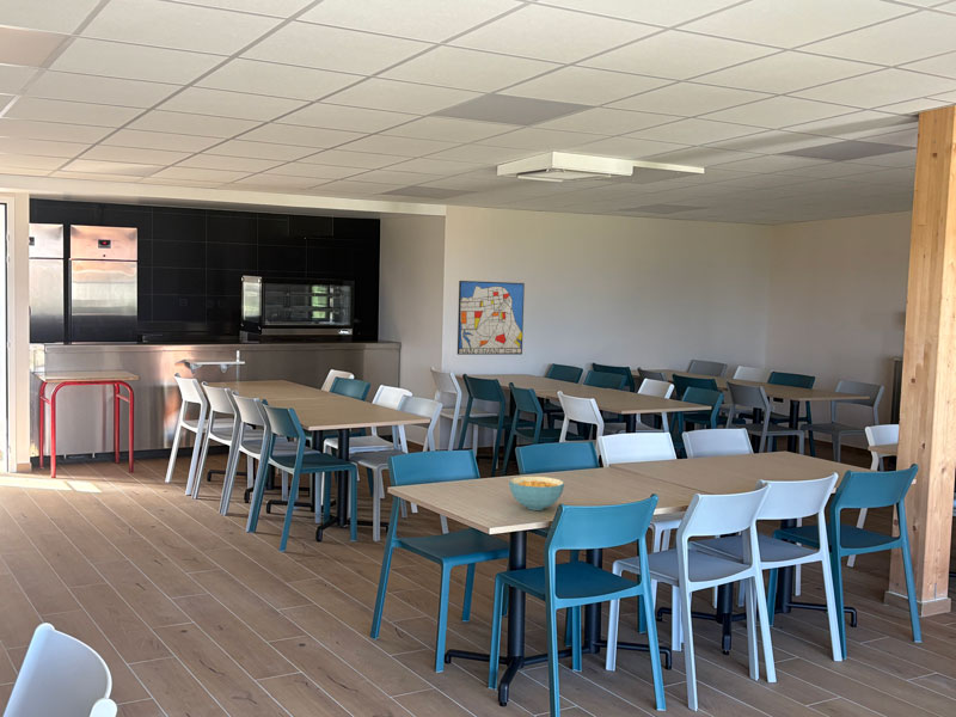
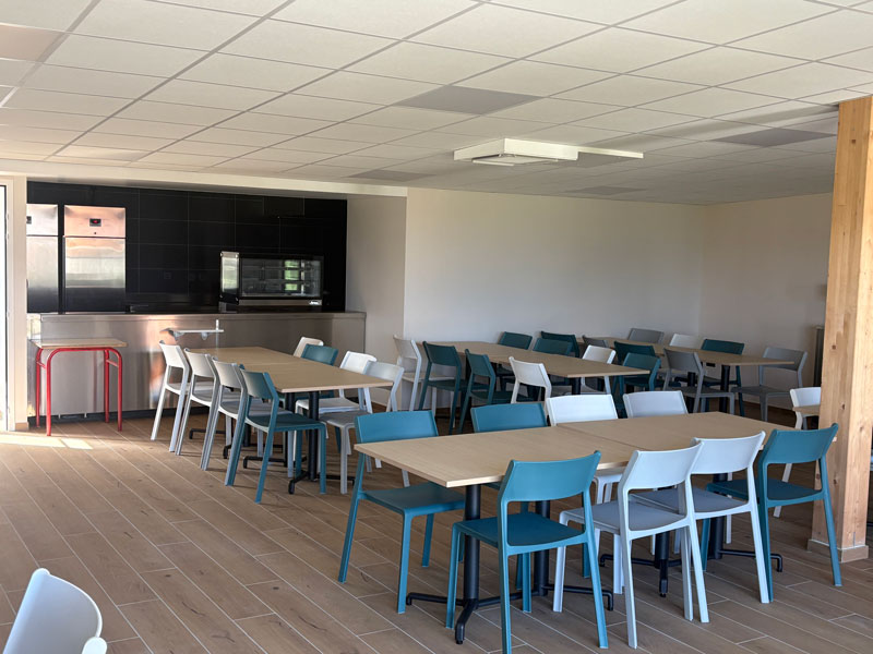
- cereal bowl (535, 495)
- wall art (491, 318)
